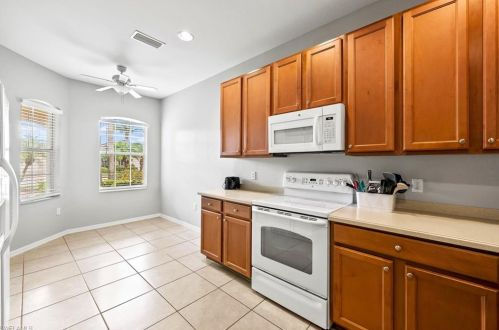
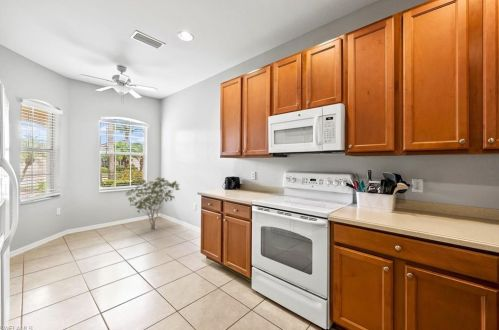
+ shrub (154, 203)
